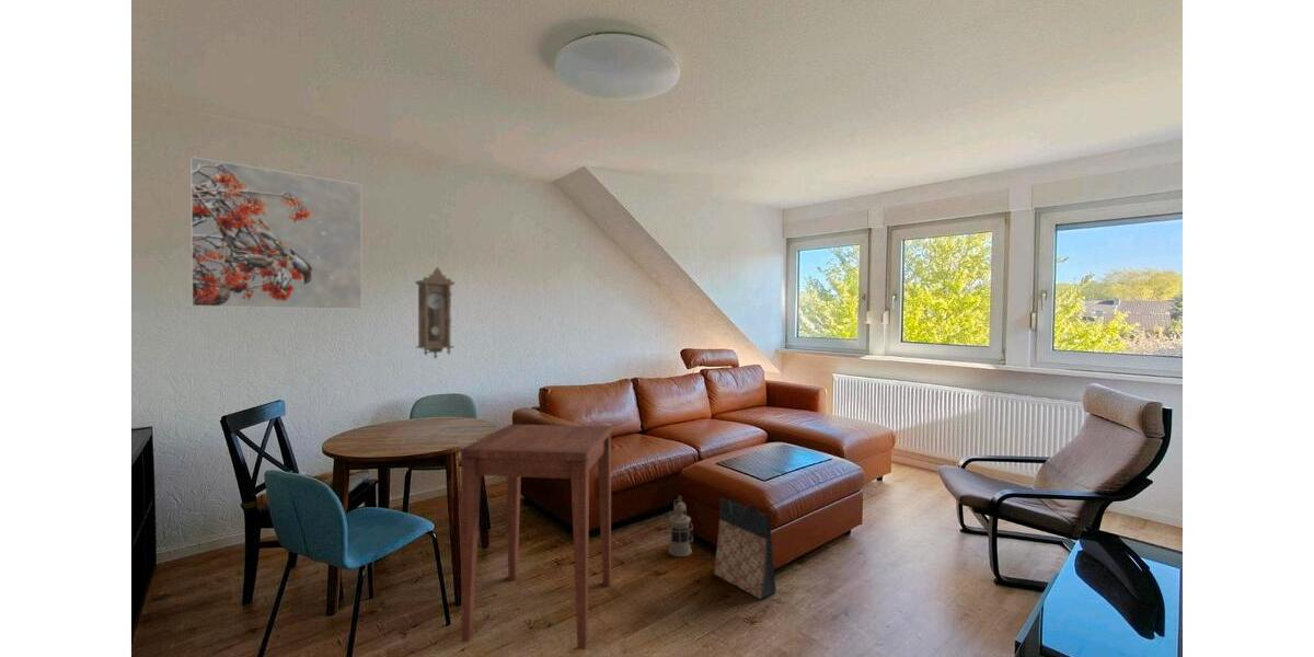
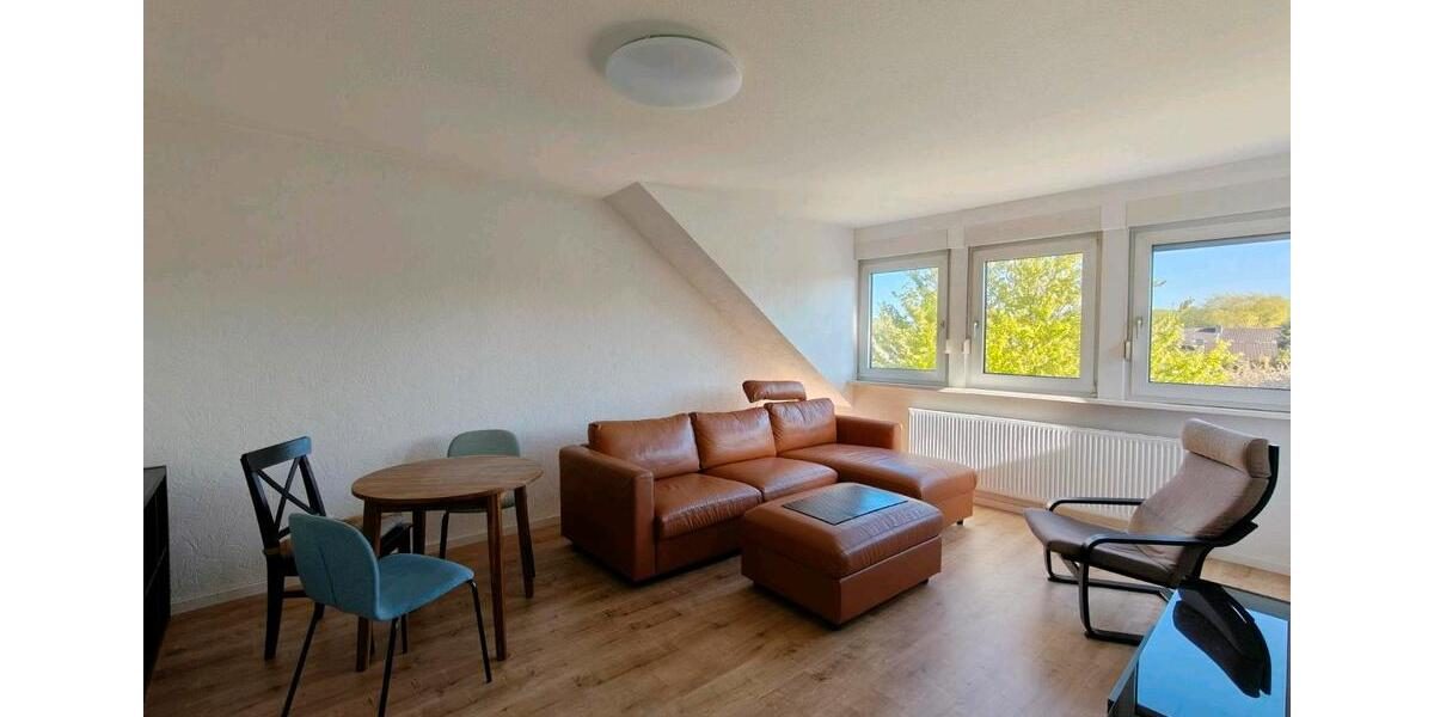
- side table (518, 522)
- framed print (284, 240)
- pendulum clock (435, 313)
- bag (742, 541)
- lantern (680, 523)
